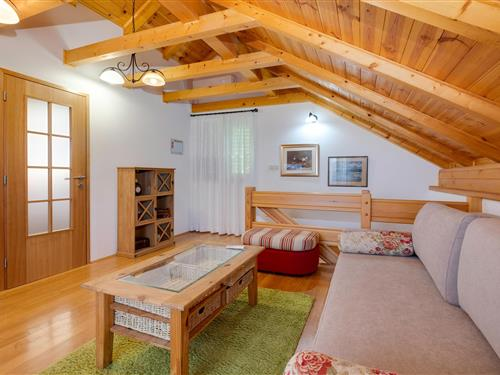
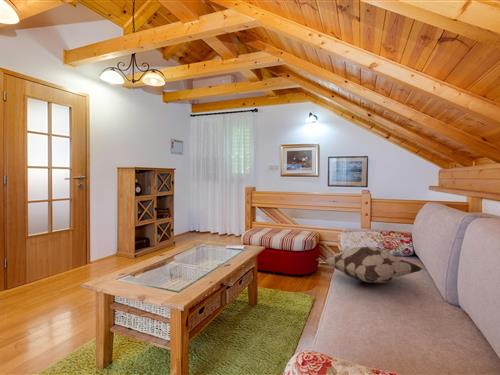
+ decorative pillow (365, 263)
